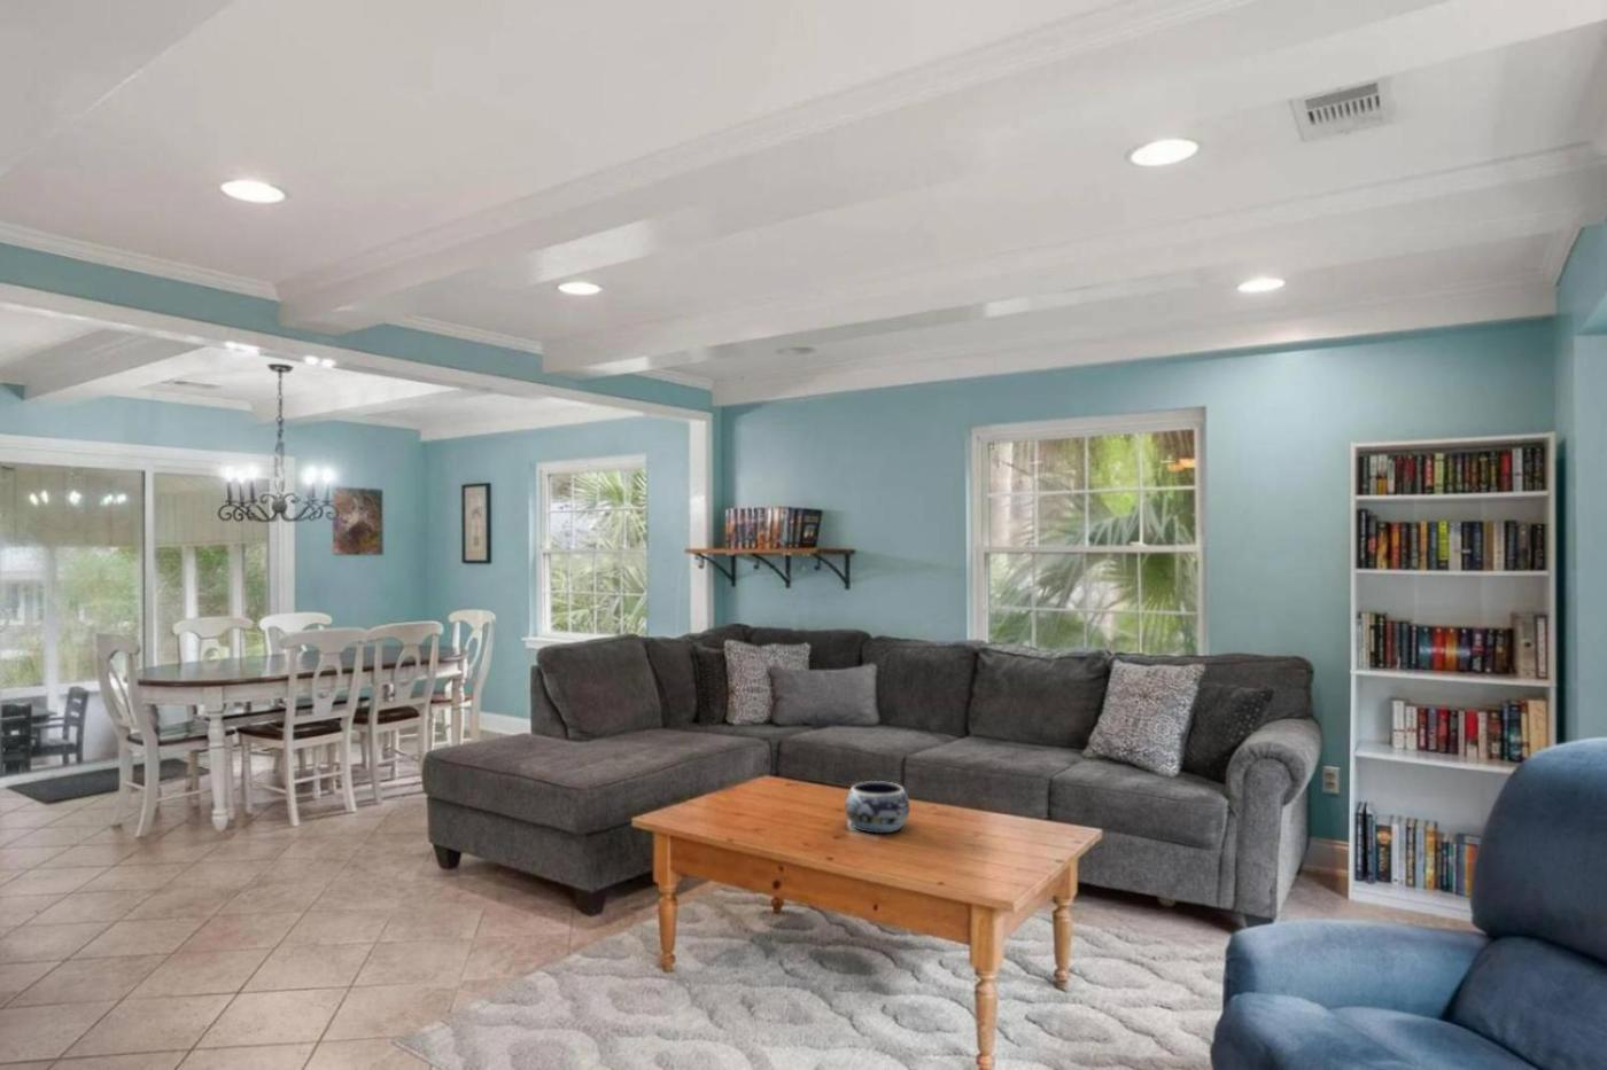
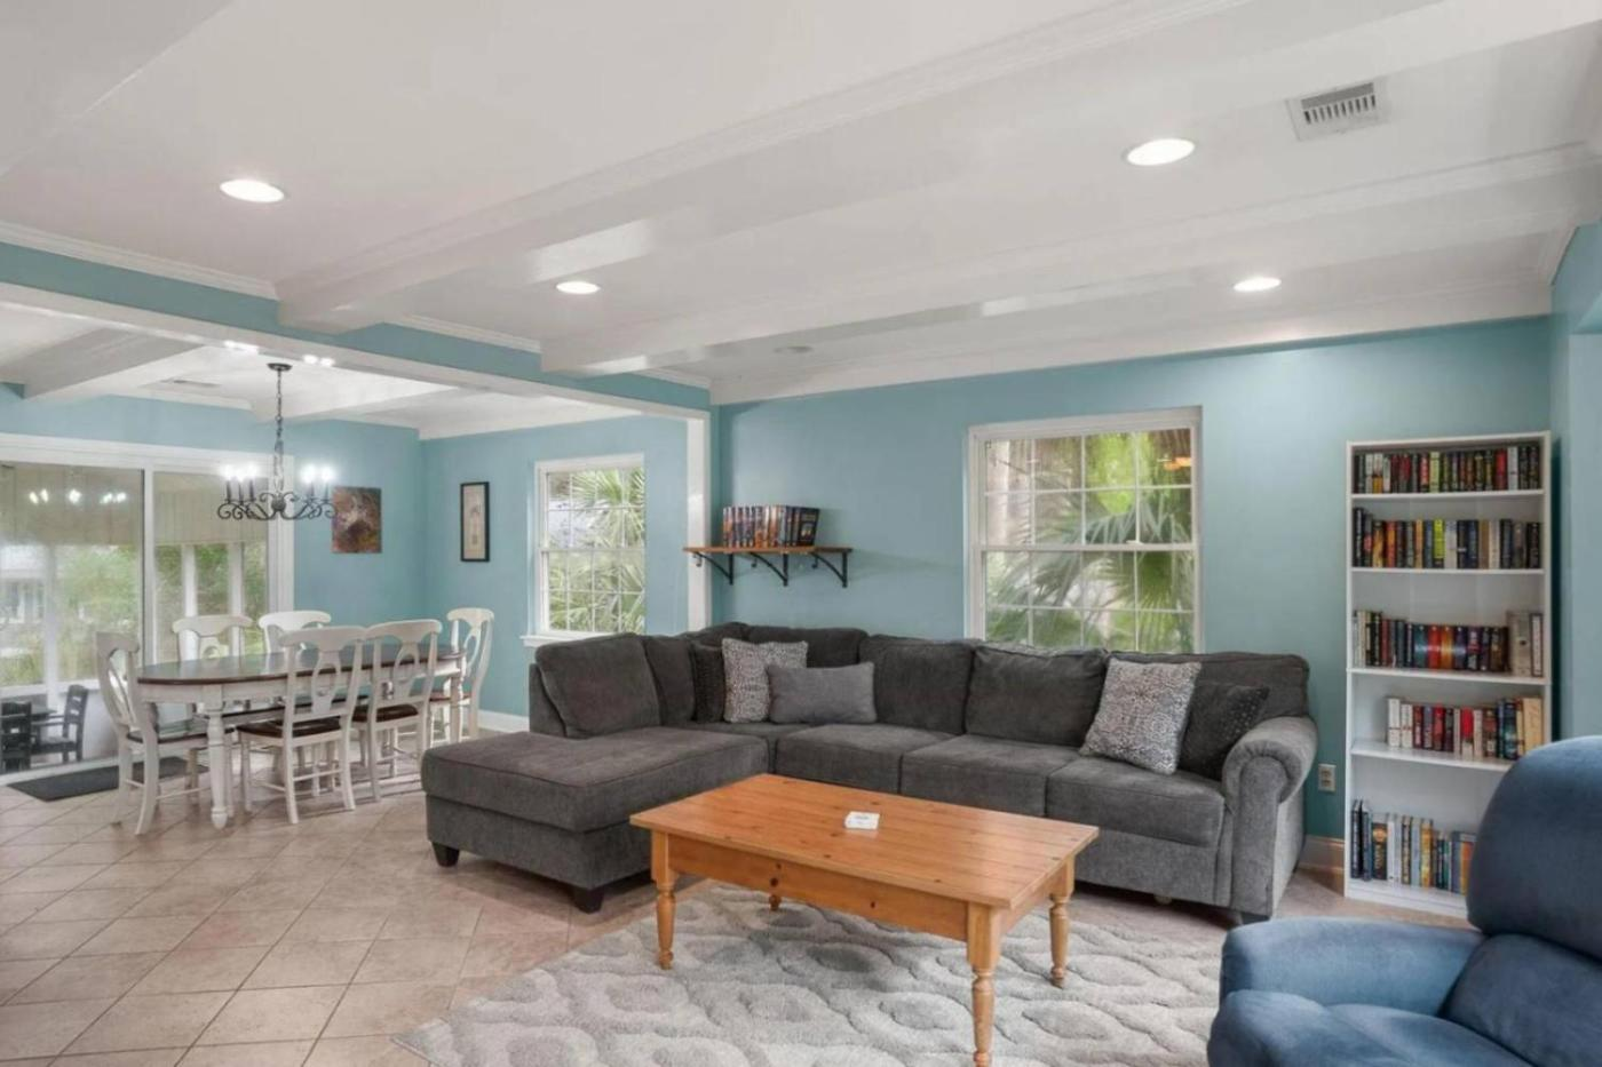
- decorative bowl (877, 806)
